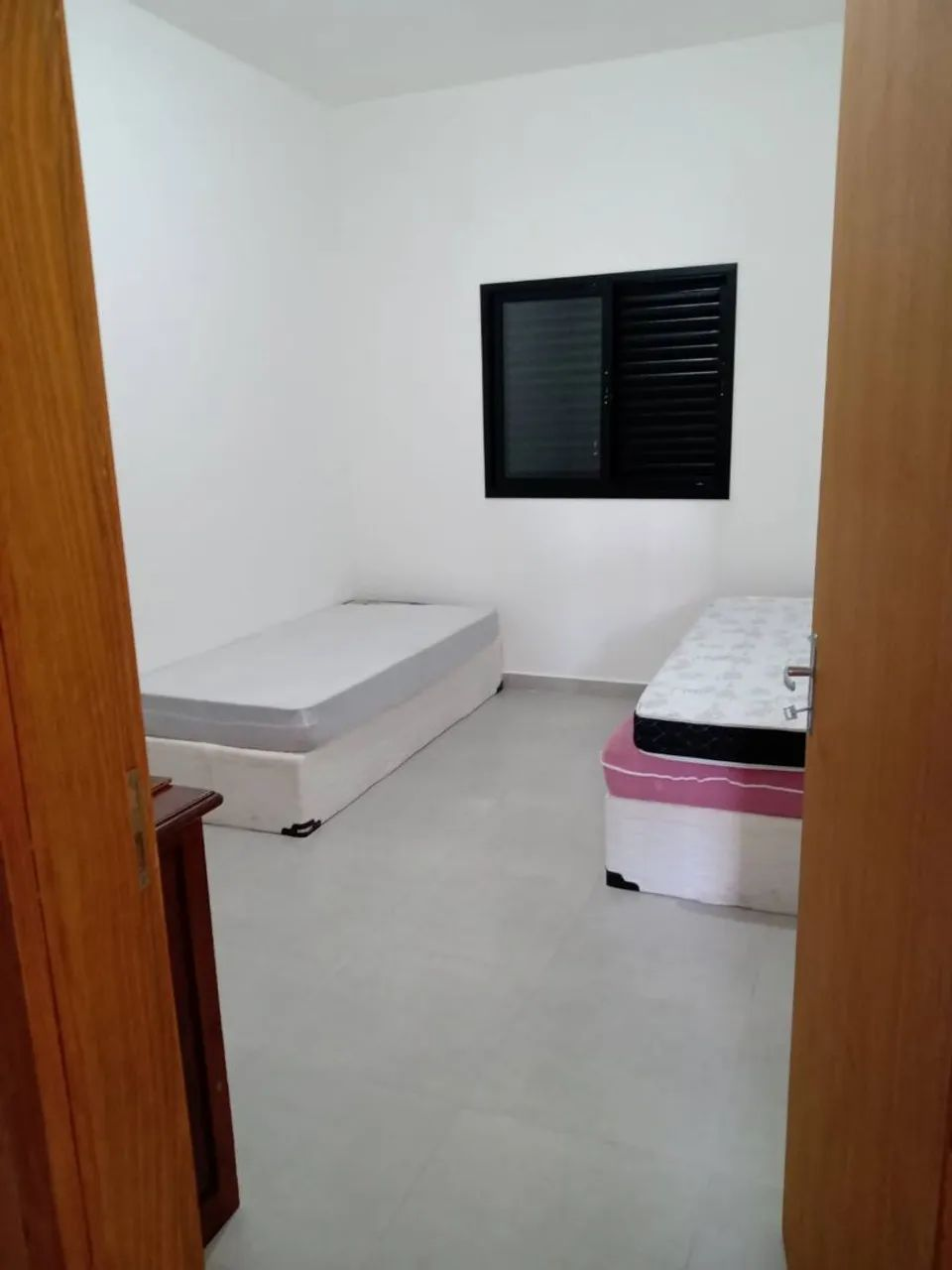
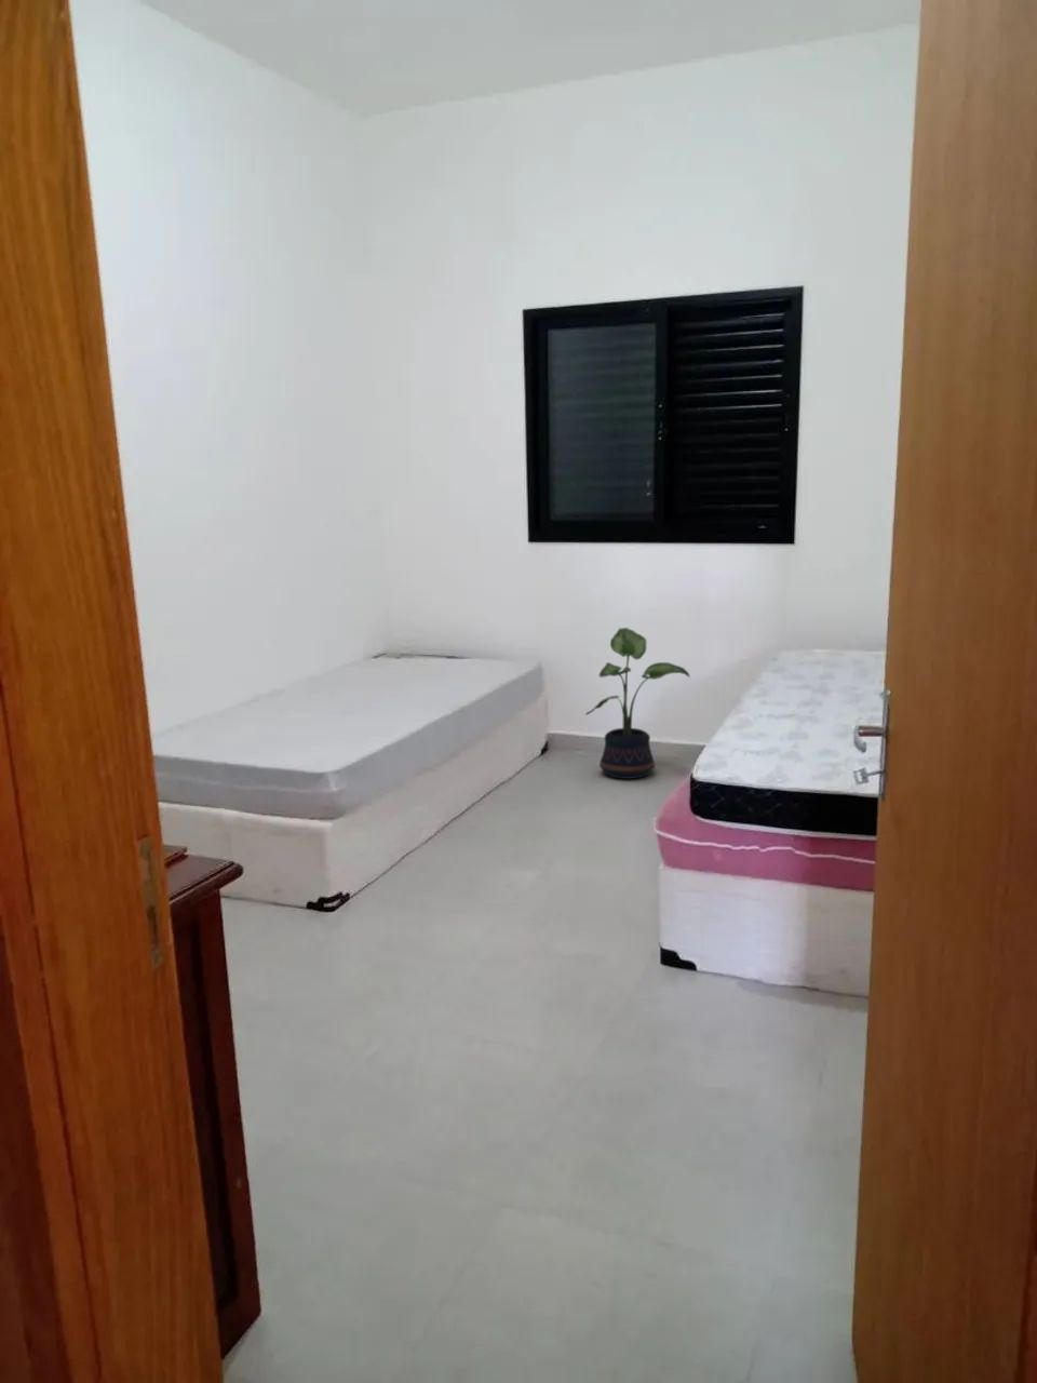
+ potted plant (633, 703)
